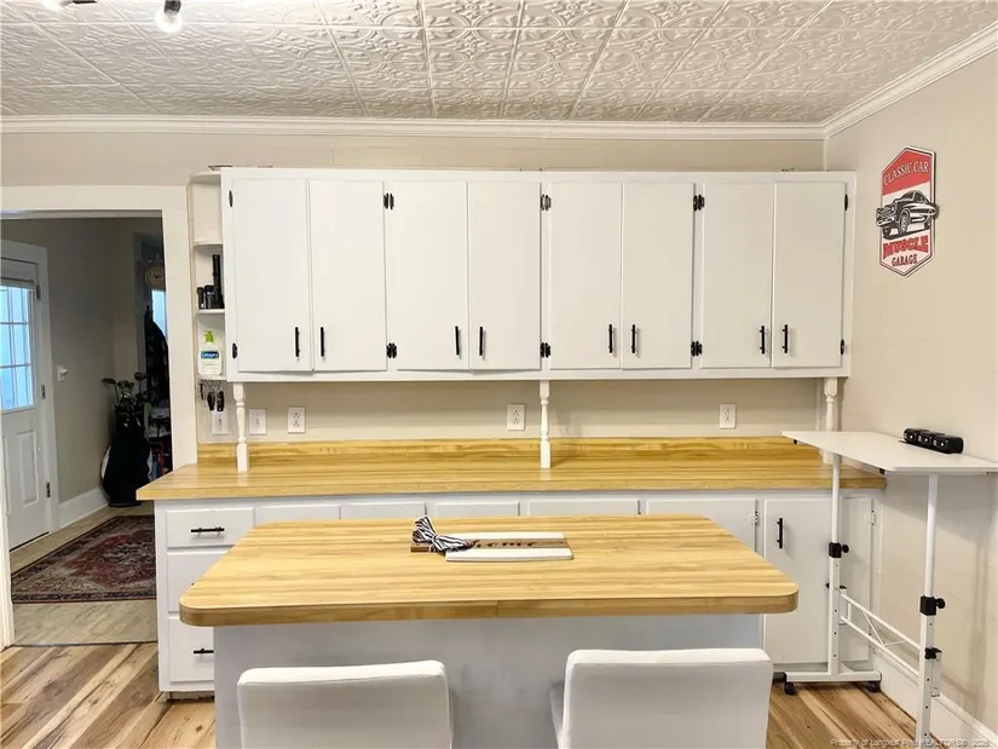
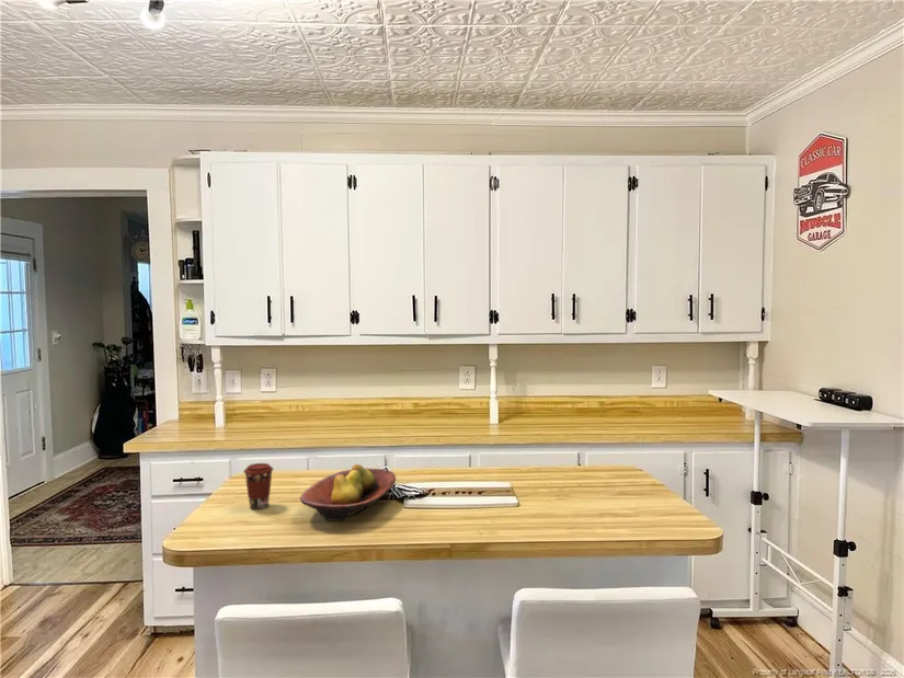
+ fruit bowl (351, 487)
+ coffee cup (259, 485)
